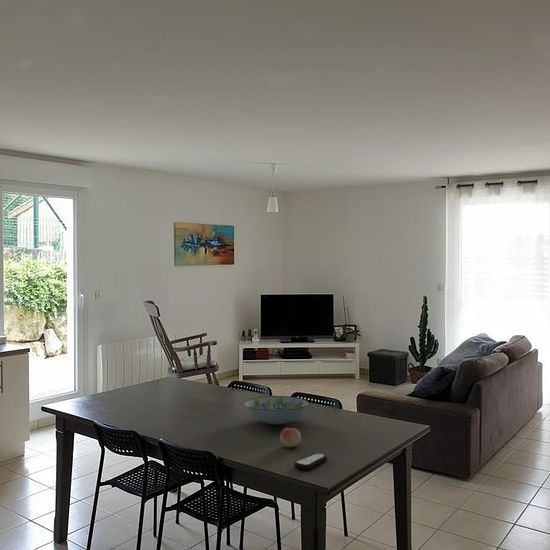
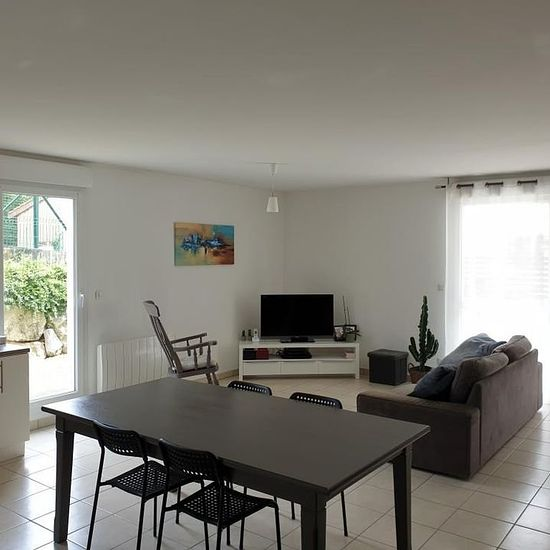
- fruit (290, 437)
- remote control (311, 460)
- decorative bowl (276, 412)
